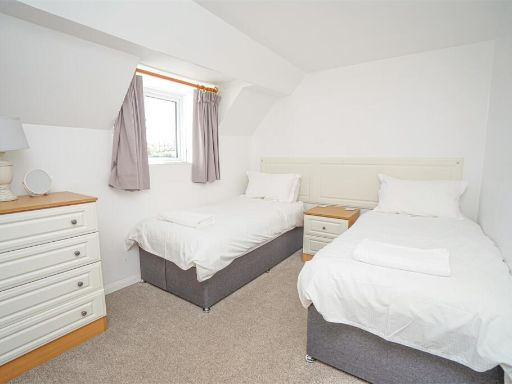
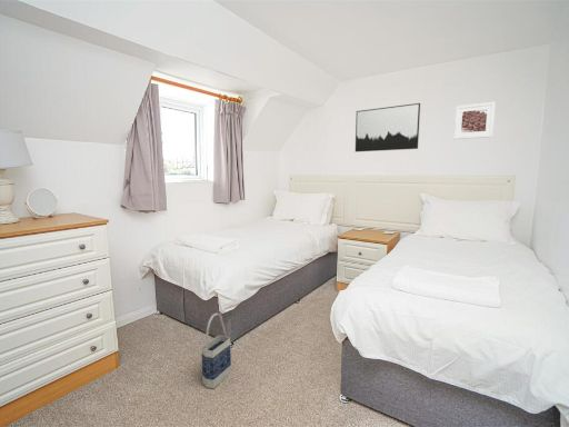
+ bag (216, 346)
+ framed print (473, 121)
+ wall art (386, 129)
